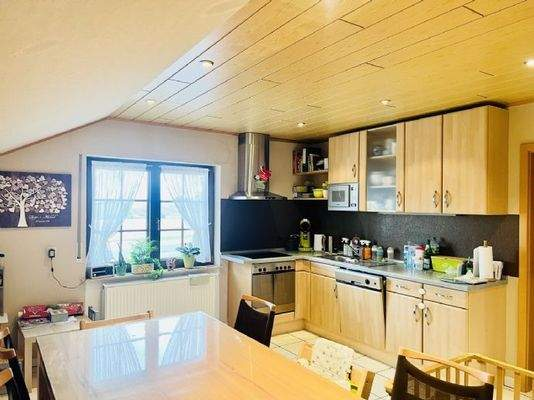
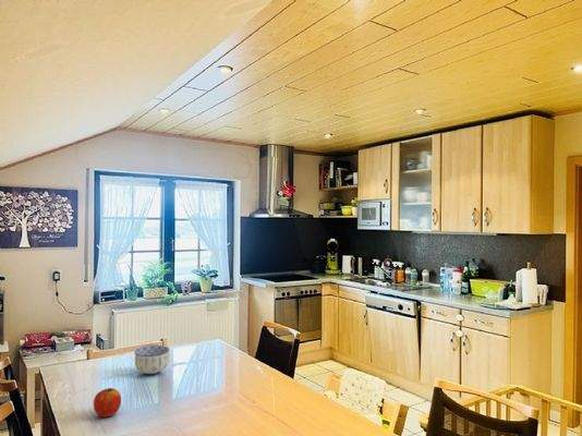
+ apple (107, 400)
+ bowl (151, 361)
